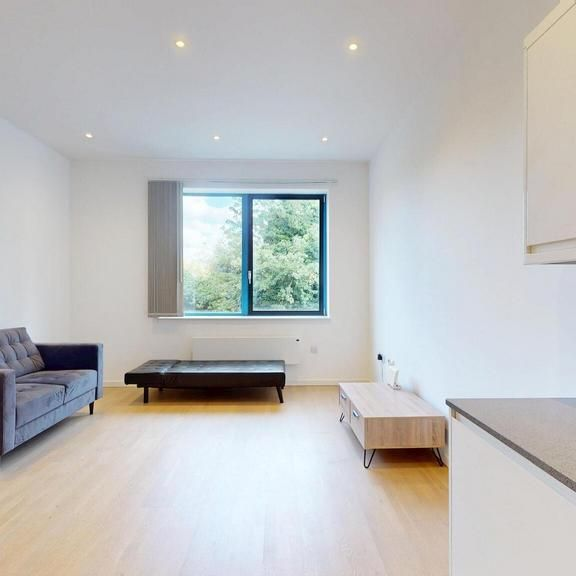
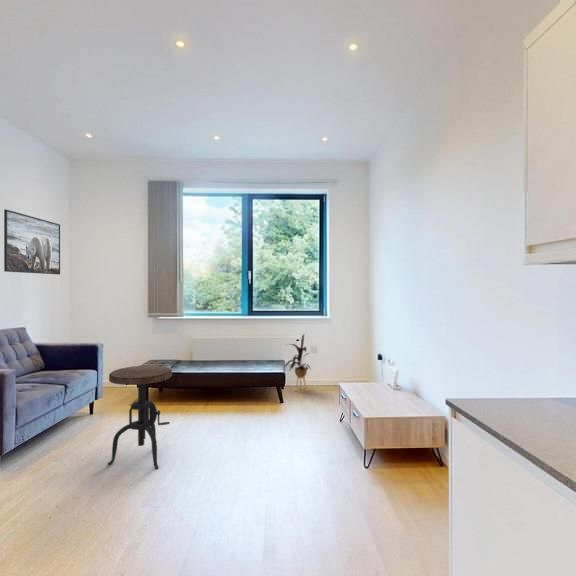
+ side table (140, 415)
+ house plant (297, 362)
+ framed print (35, 245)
